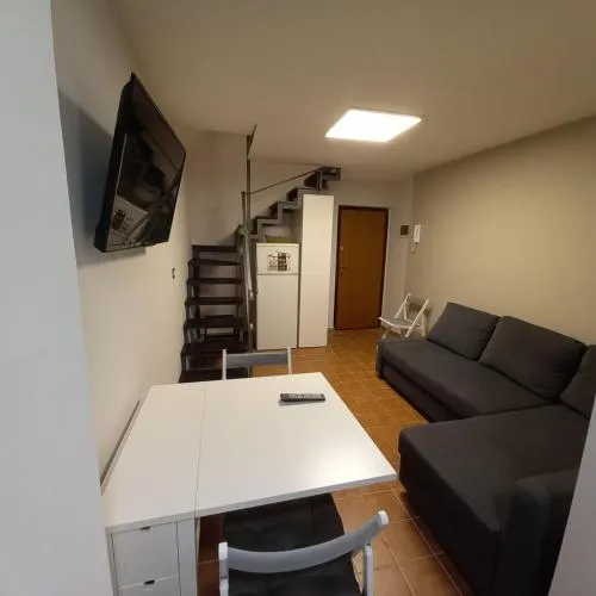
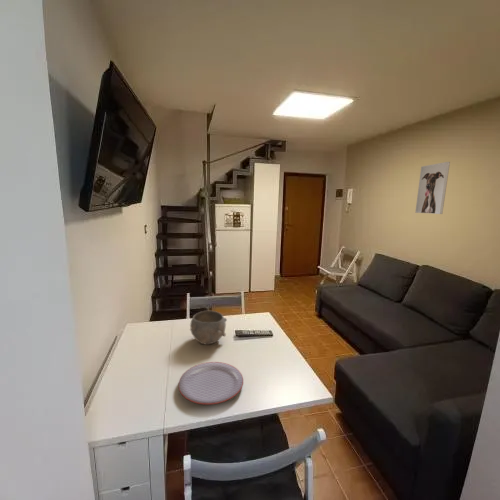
+ plate (211, 382)
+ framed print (431, 189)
+ bowl (208, 328)
